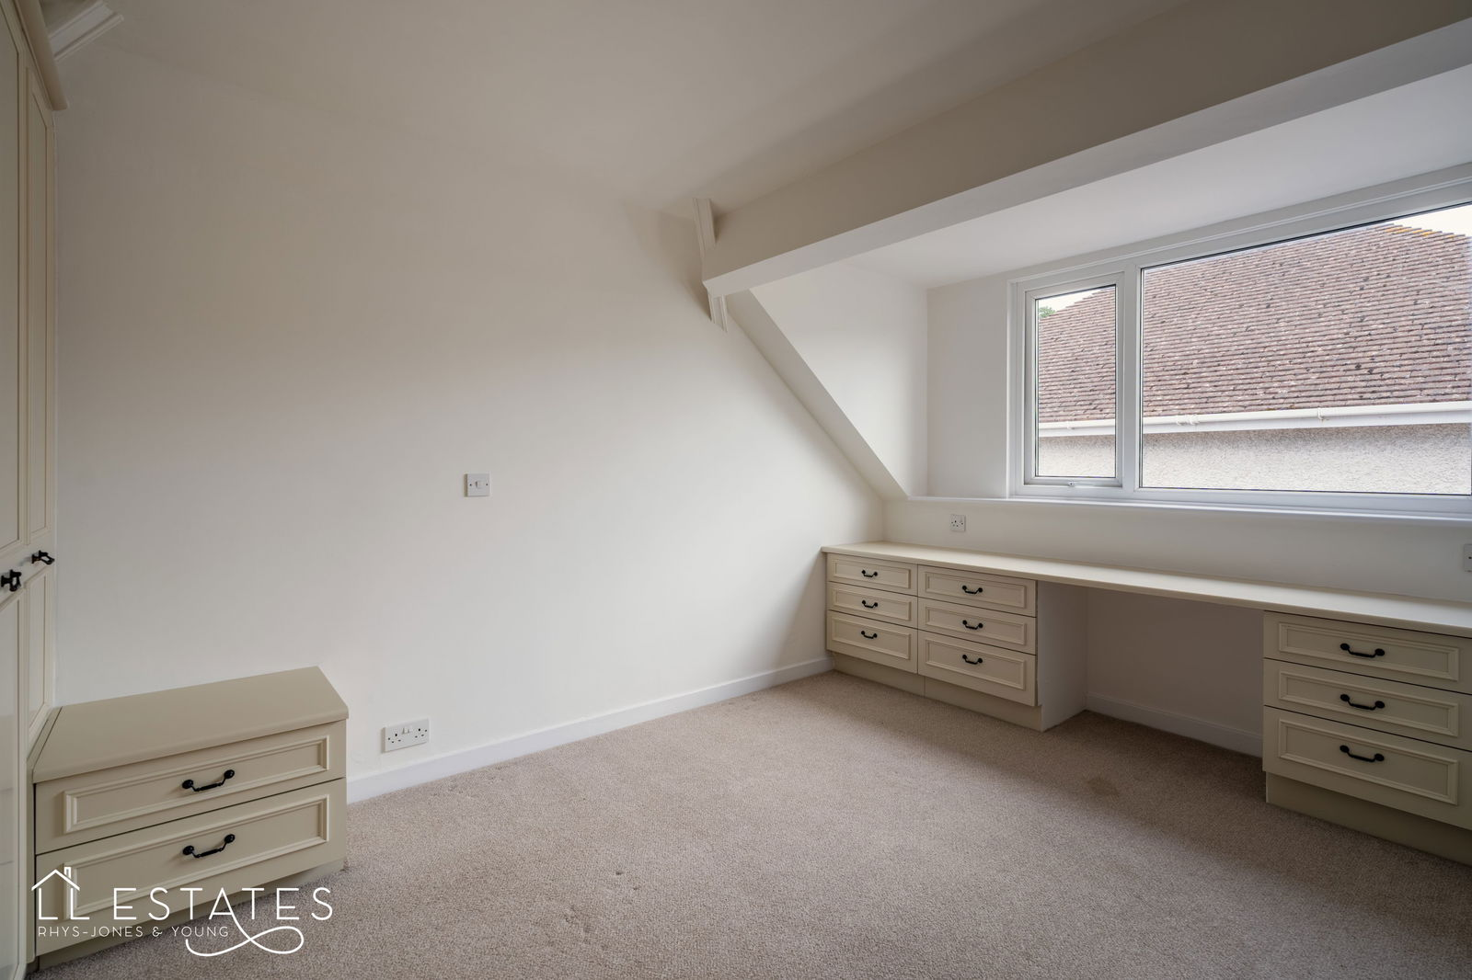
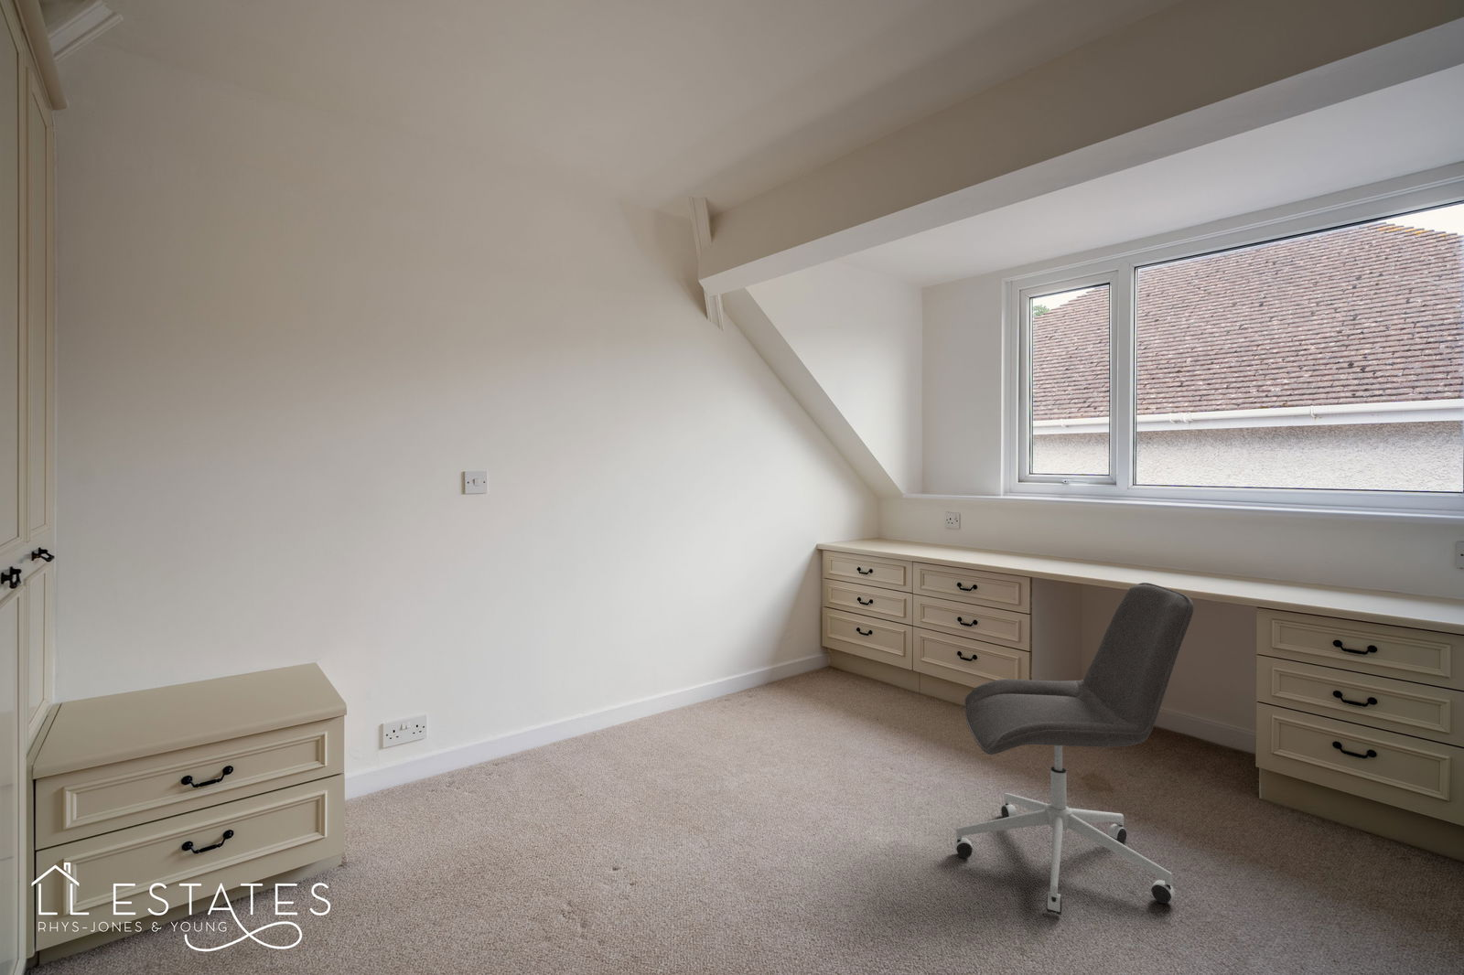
+ office chair (1060, 725)
